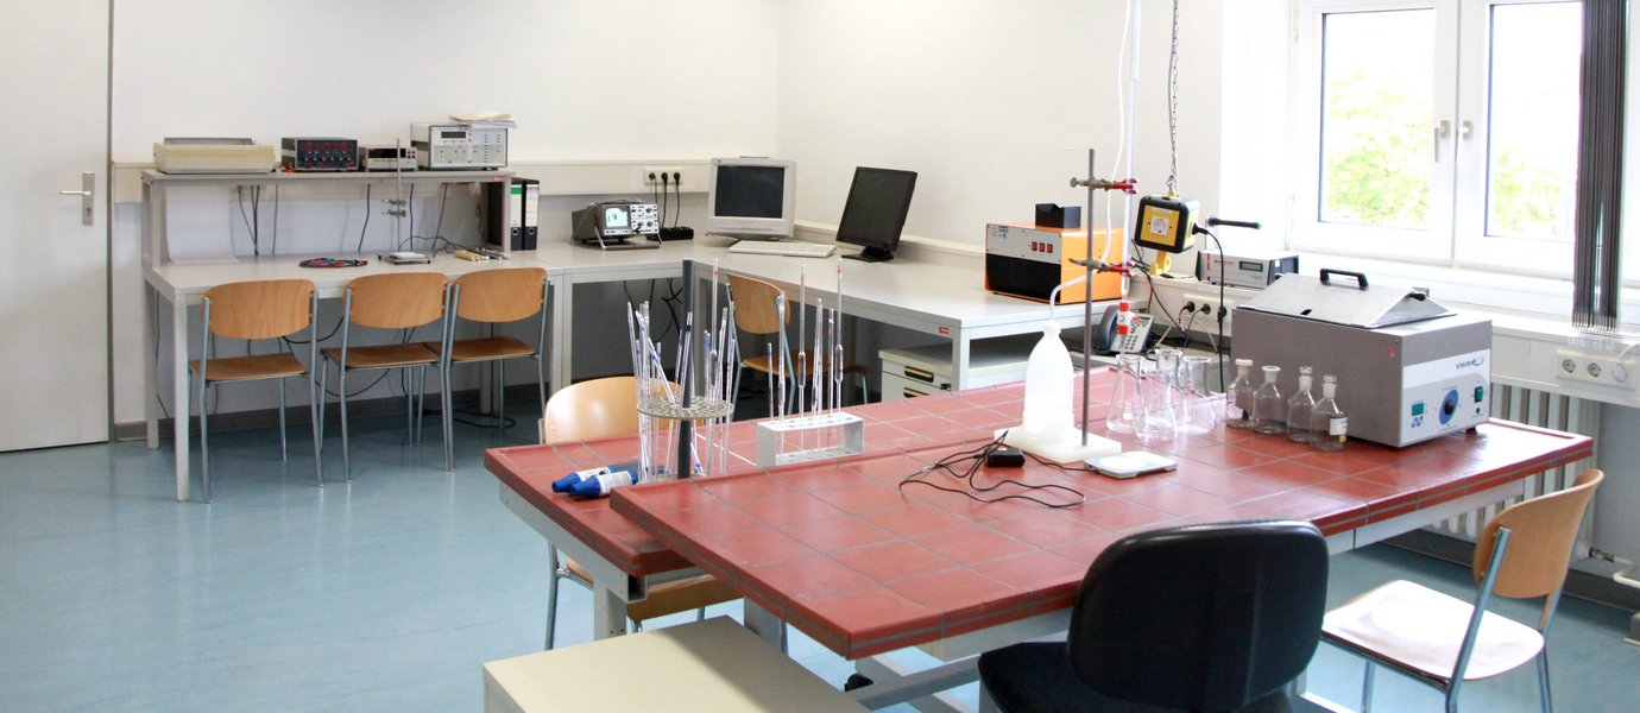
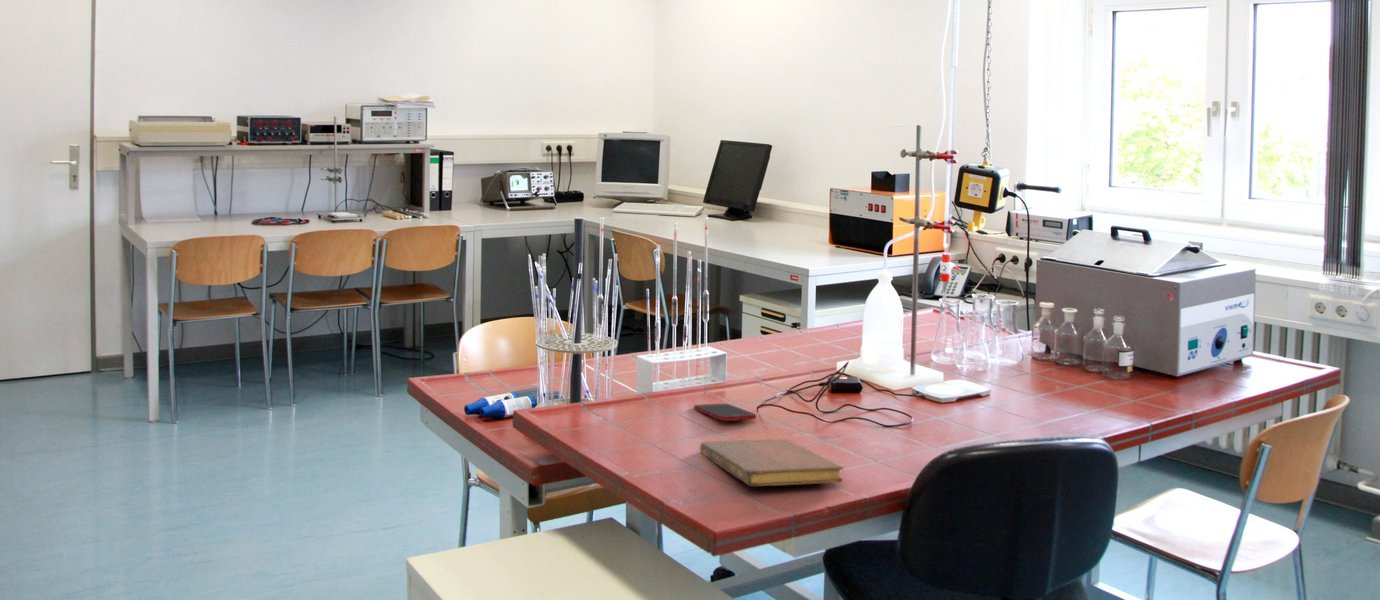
+ notebook (768, 460)
+ cell phone (724, 412)
